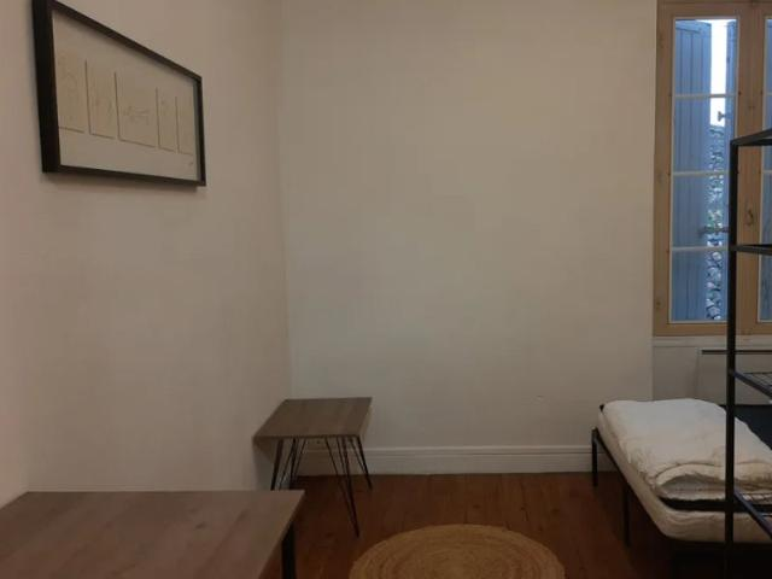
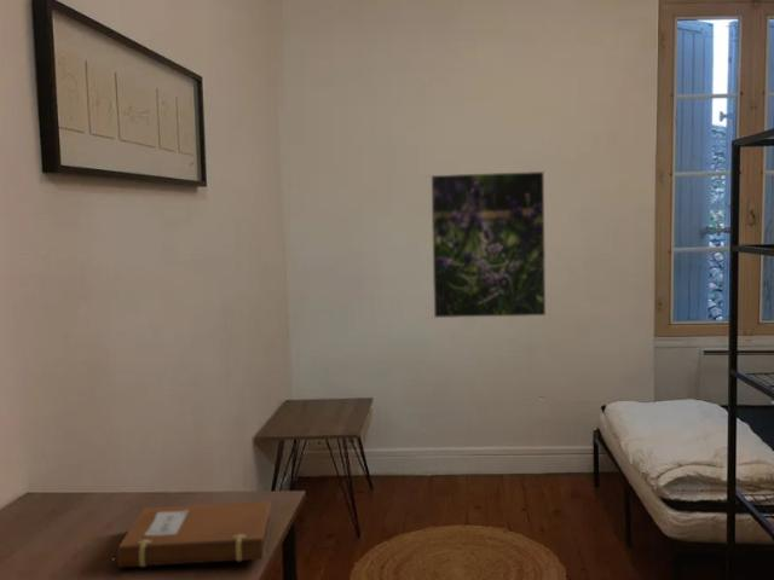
+ notebook (196, 533)
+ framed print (487, 245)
